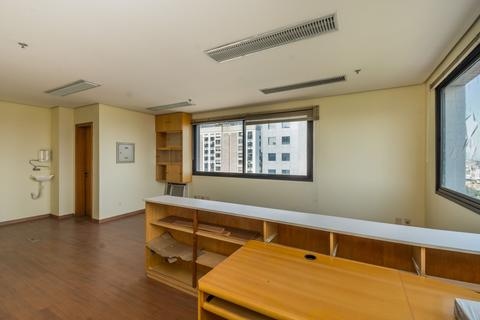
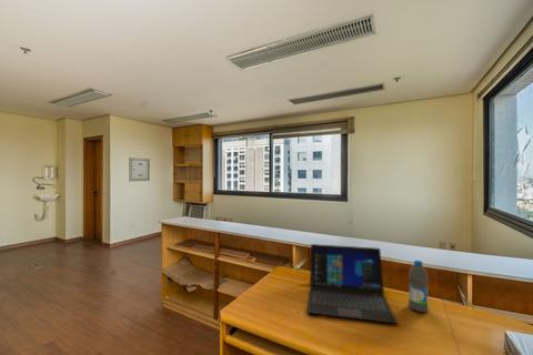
+ laptop (346, 276)
+ water bottle (418, 284)
